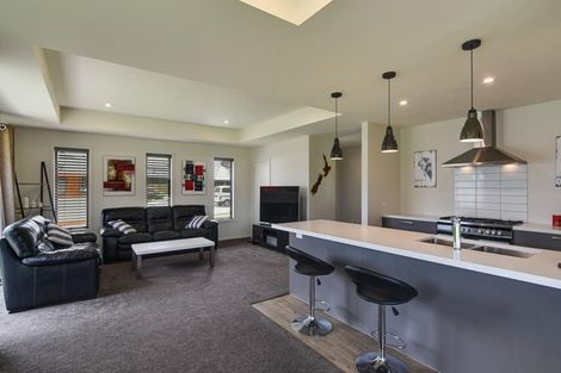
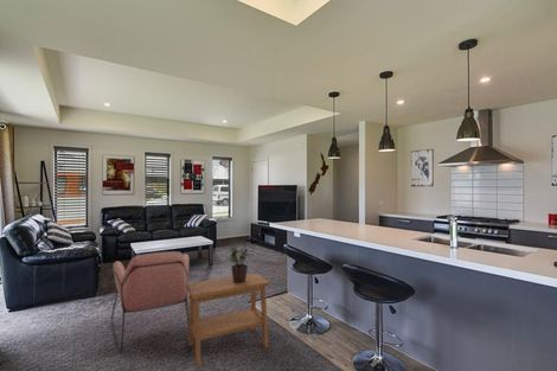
+ armchair (154, 286)
+ side table (228, 314)
+ potted plant (239, 261)
